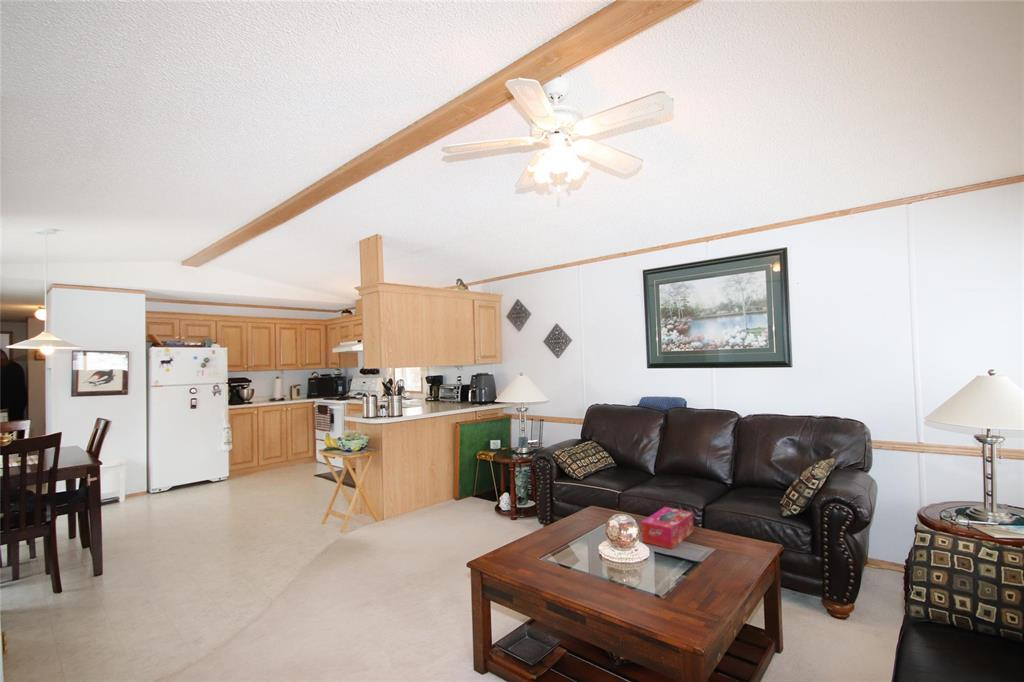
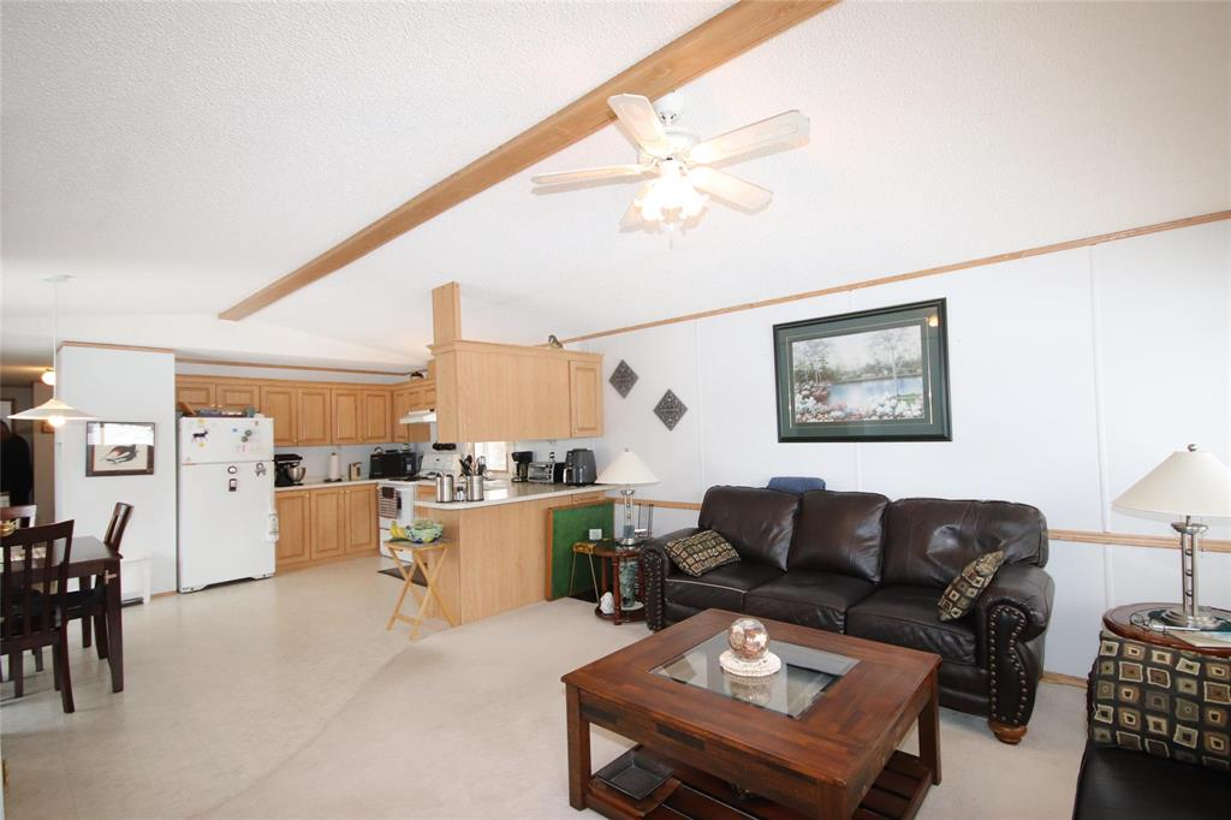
- tissue box (668, 526)
